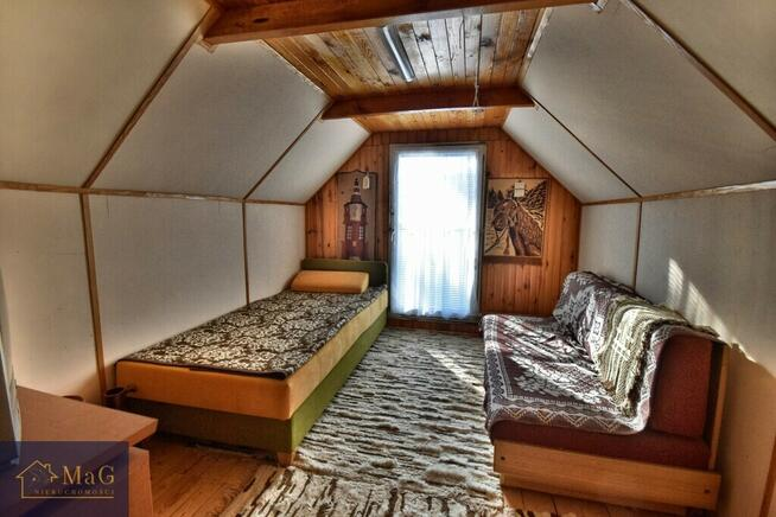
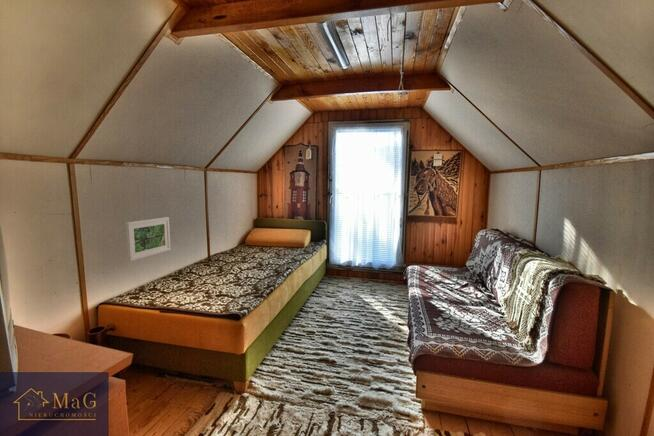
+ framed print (150, 237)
